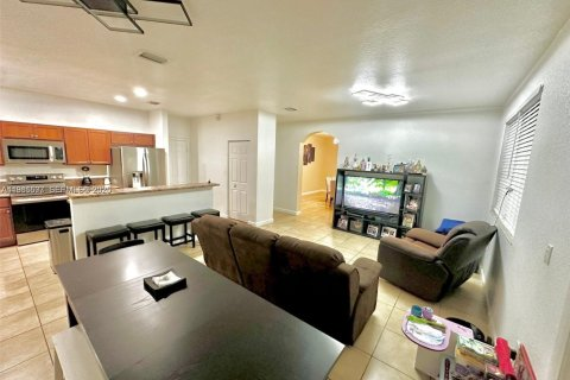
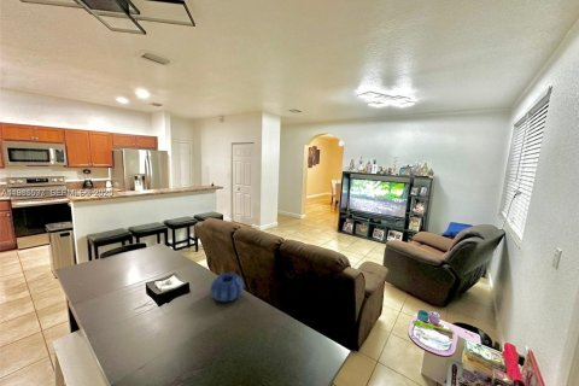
+ decorative bowl (227, 286)
